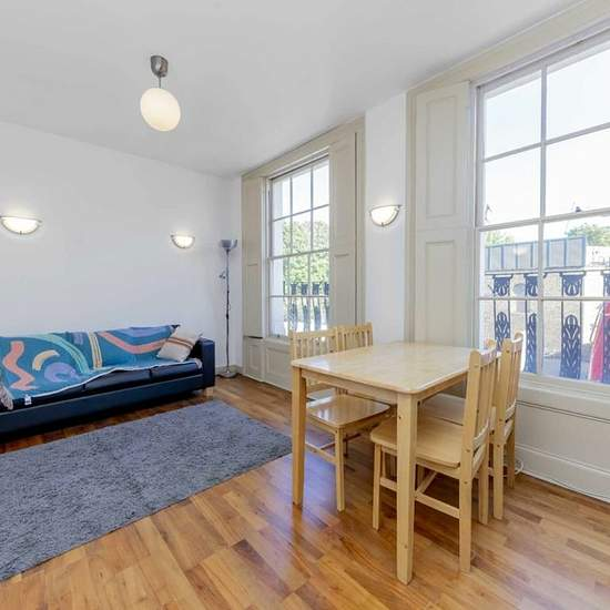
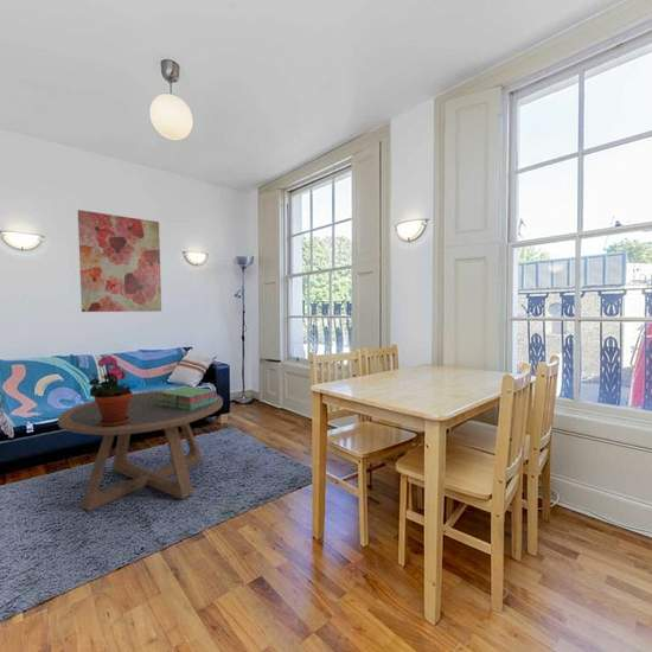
+ potted plant (111, 389)
+ wall art (122, 263)
+ coffee table (145, 432)
+ stack of books (188, 396)
